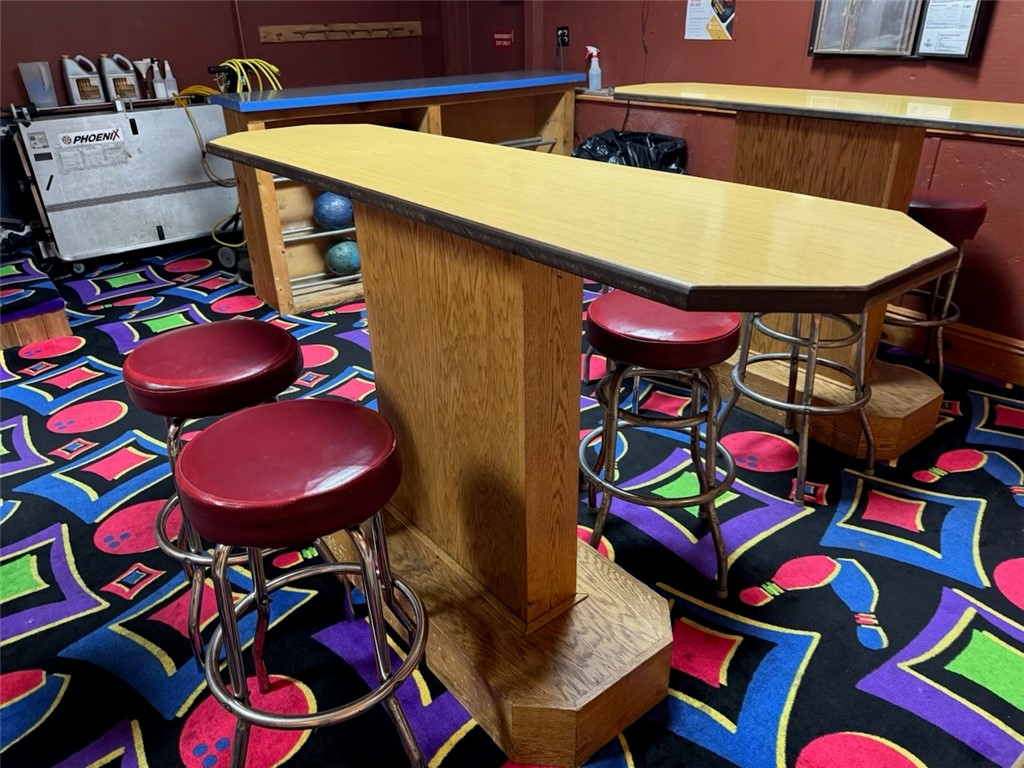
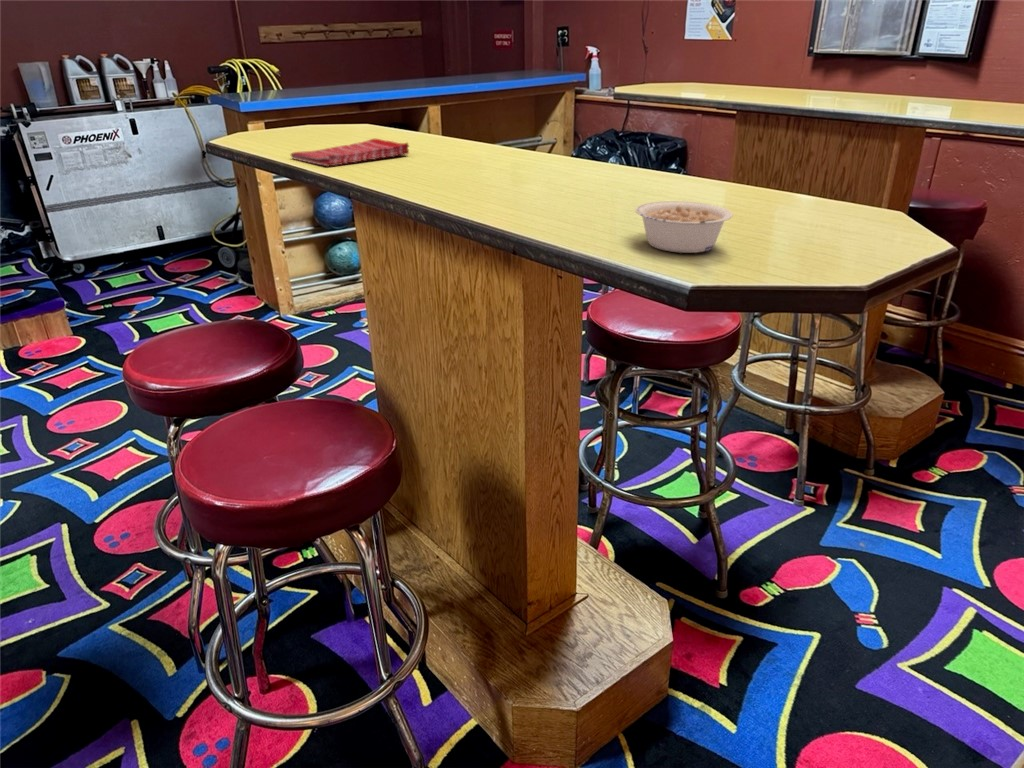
+ dish towel (351, 150)
+ legume (685, 225)
